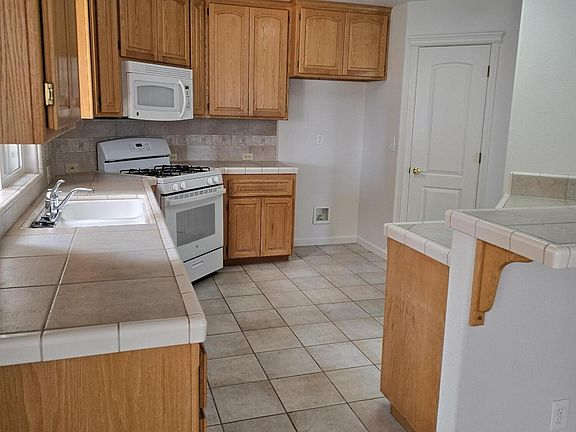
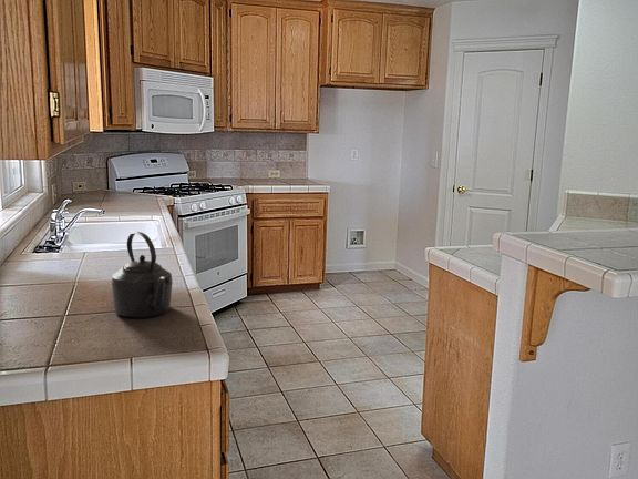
+ kettle (147, 274)
